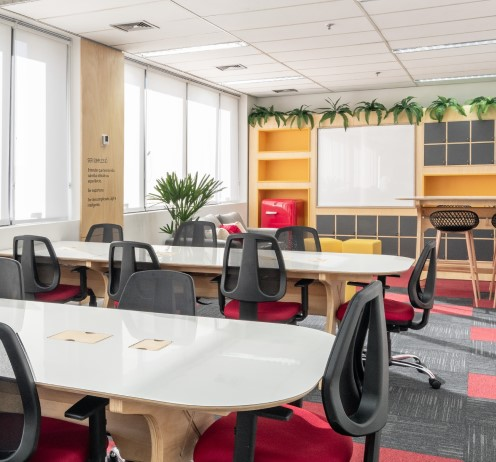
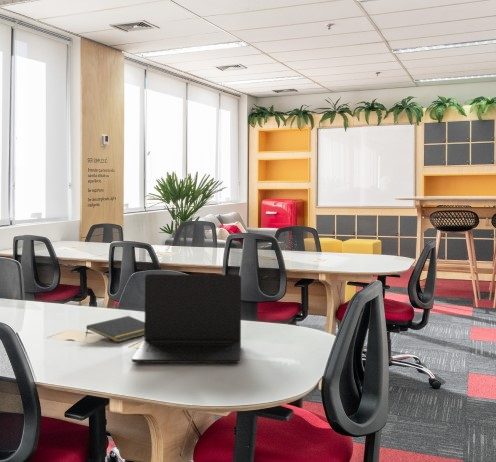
+ laptop (189, 316)
+ notepad (123, 328)
